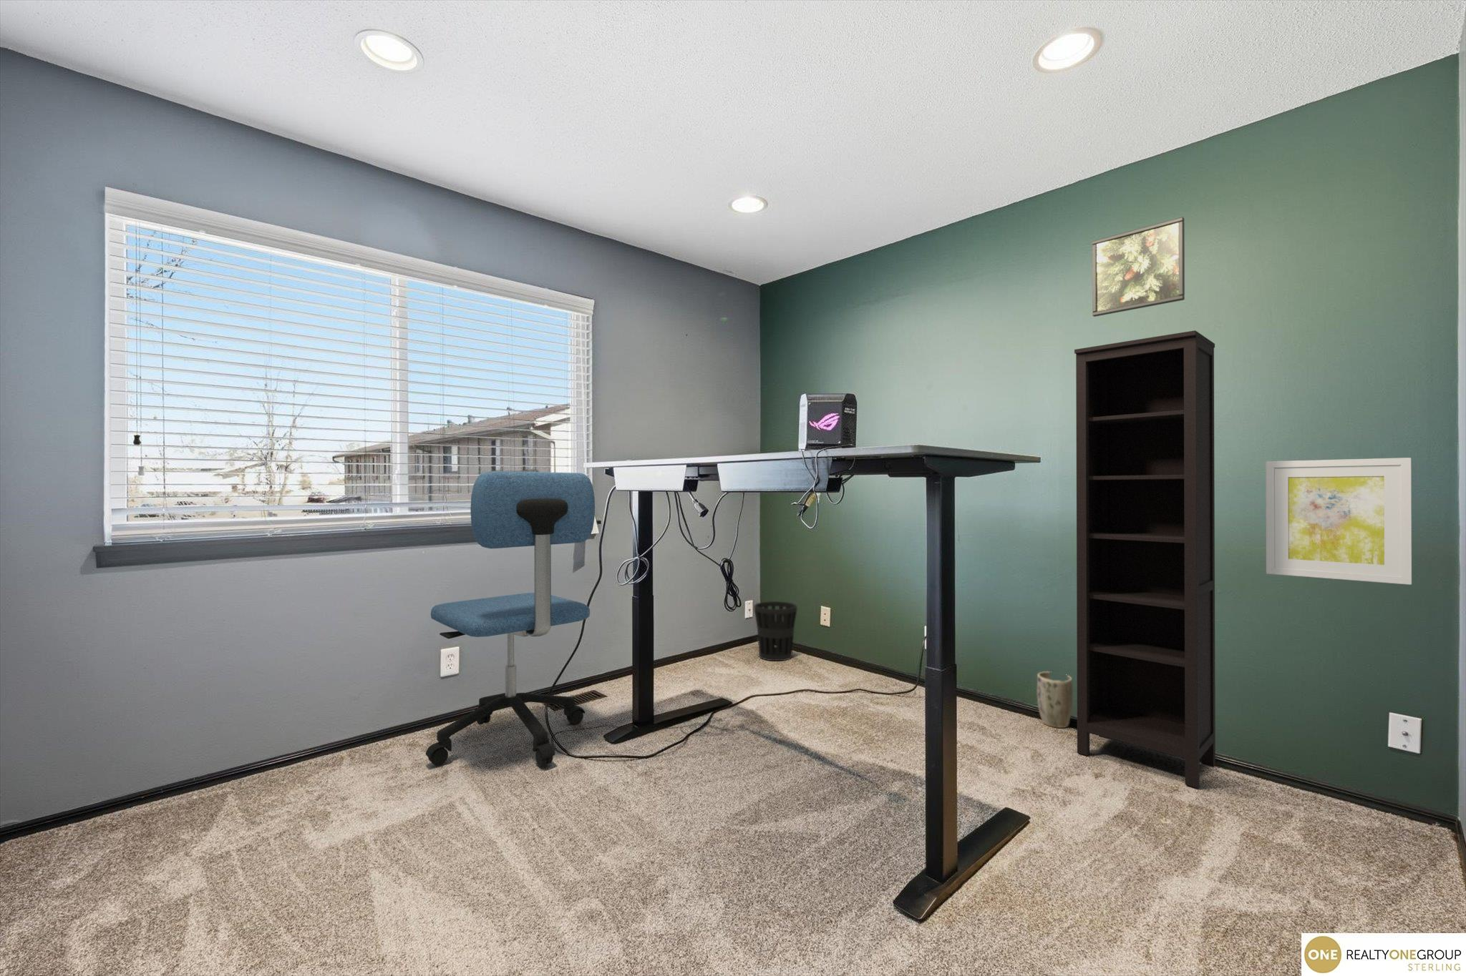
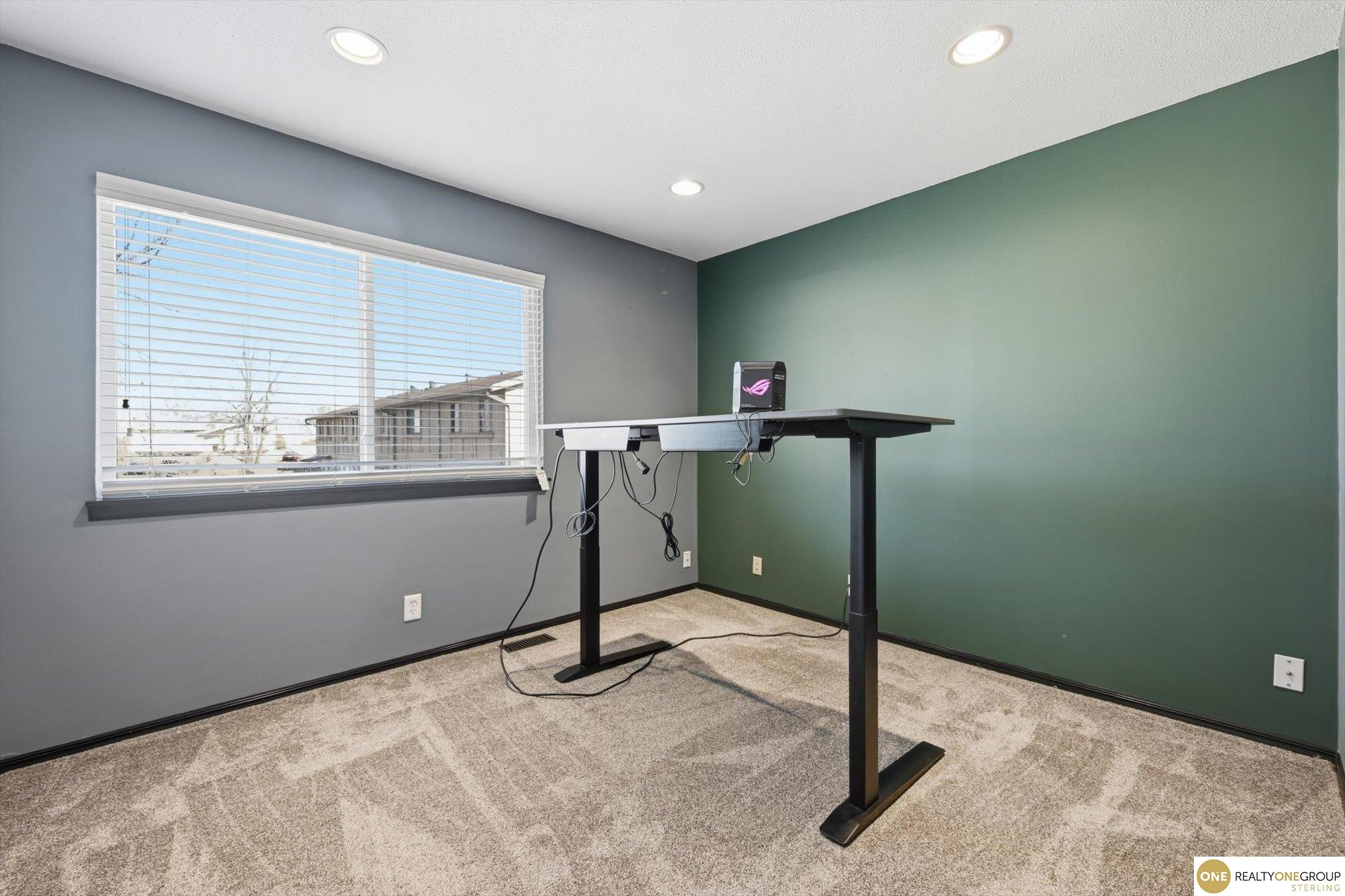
- bookcase (1143, 552)
- plant pot (1054, 699)
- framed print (1136, 269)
- wastebasket (775, 631)
- wall art (1334, 520)
- office chair (512, 607)
